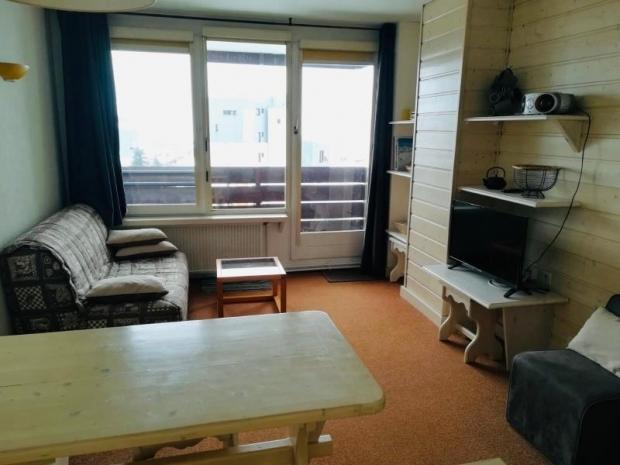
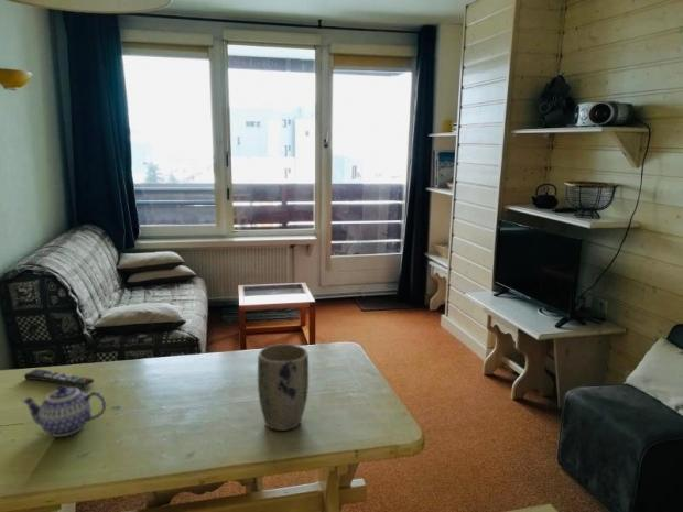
+ remote control (58, 378)
+ teapot (64, 407)
+ plant pot (283, 388)
